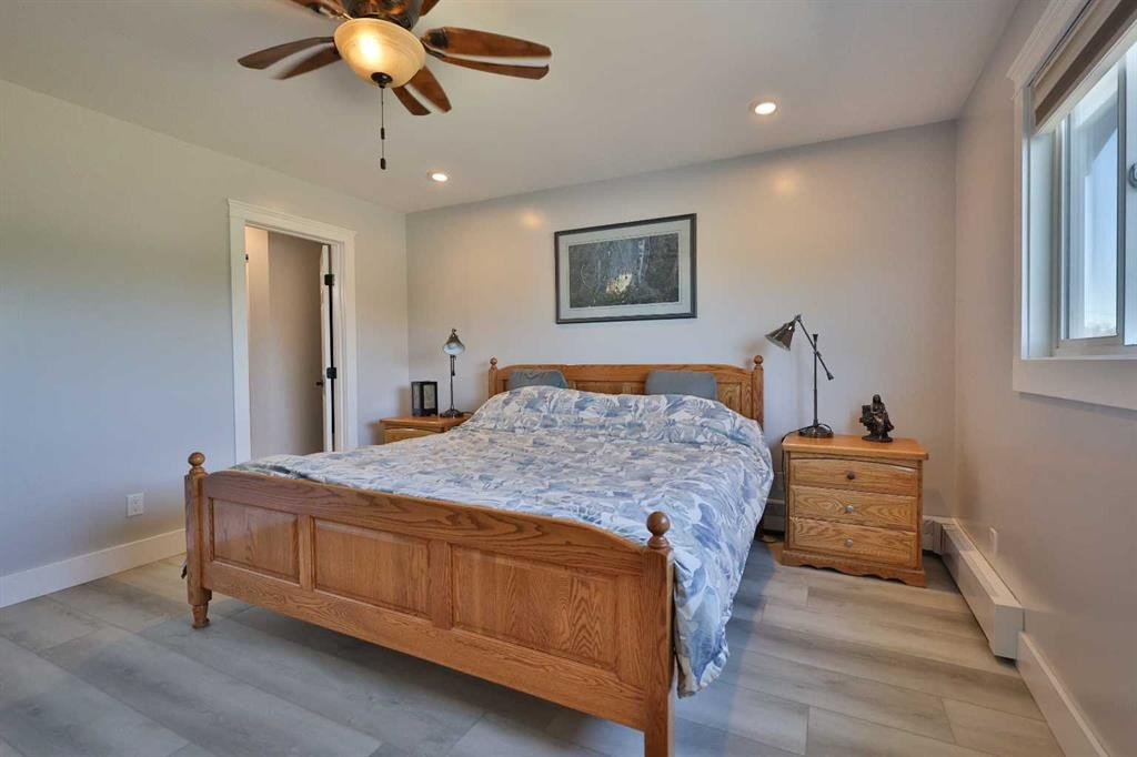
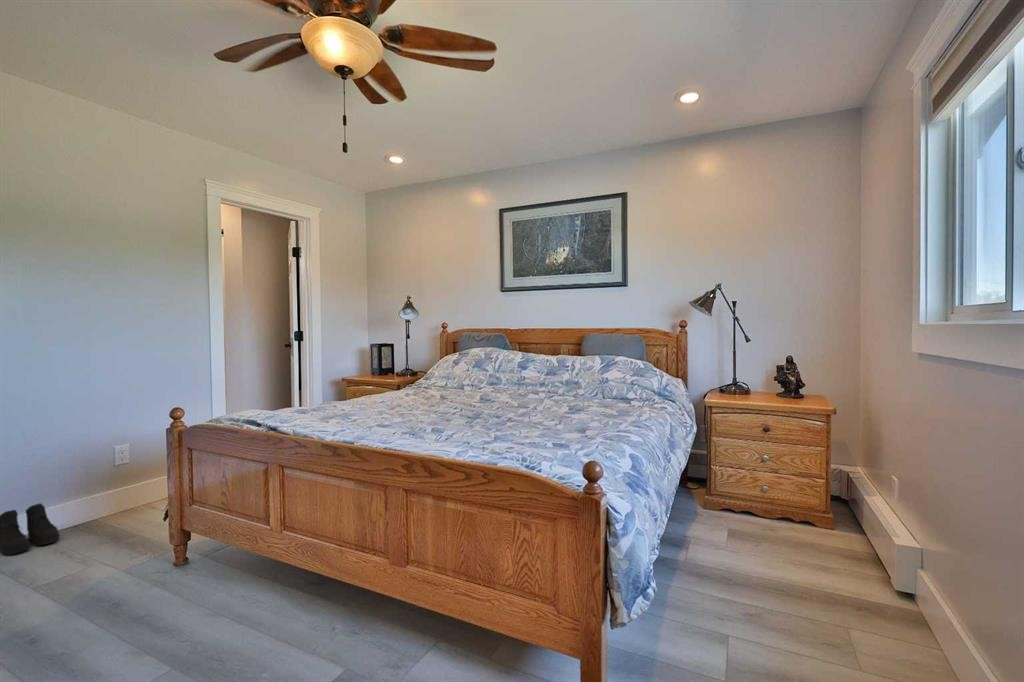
+ boots (27, 526)
